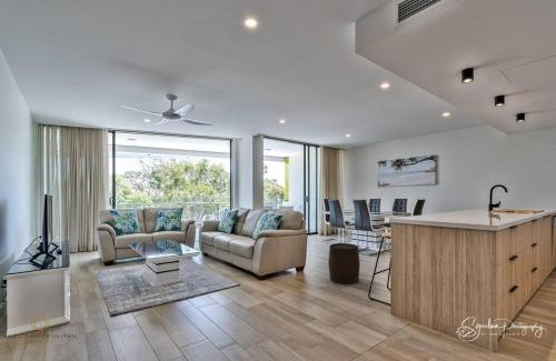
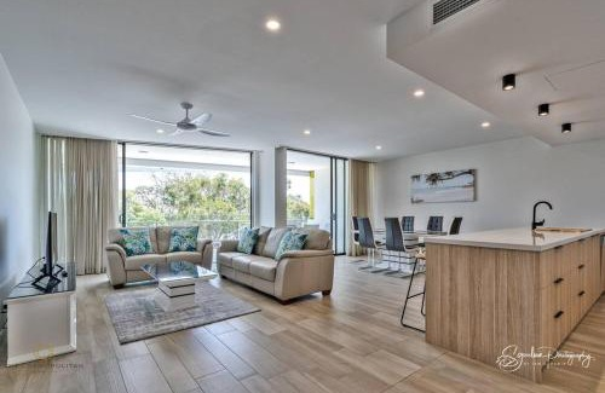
- stool (344, 262)
